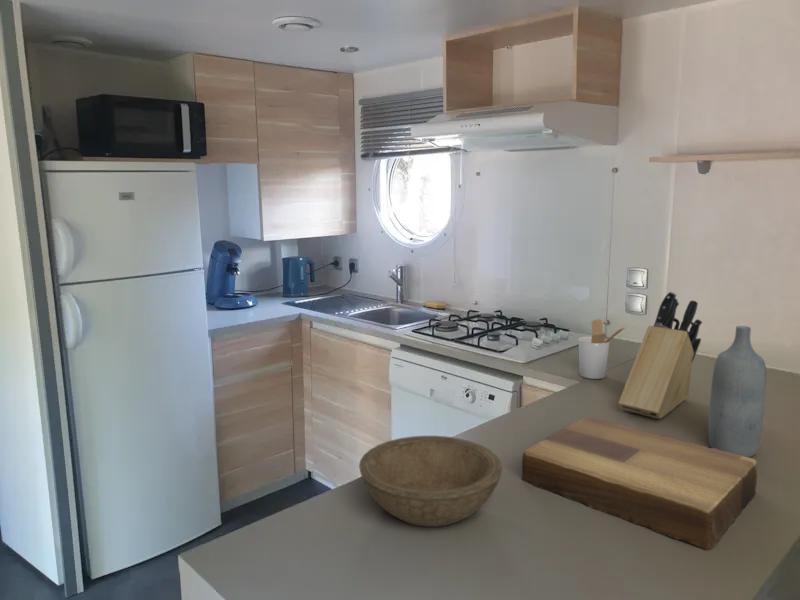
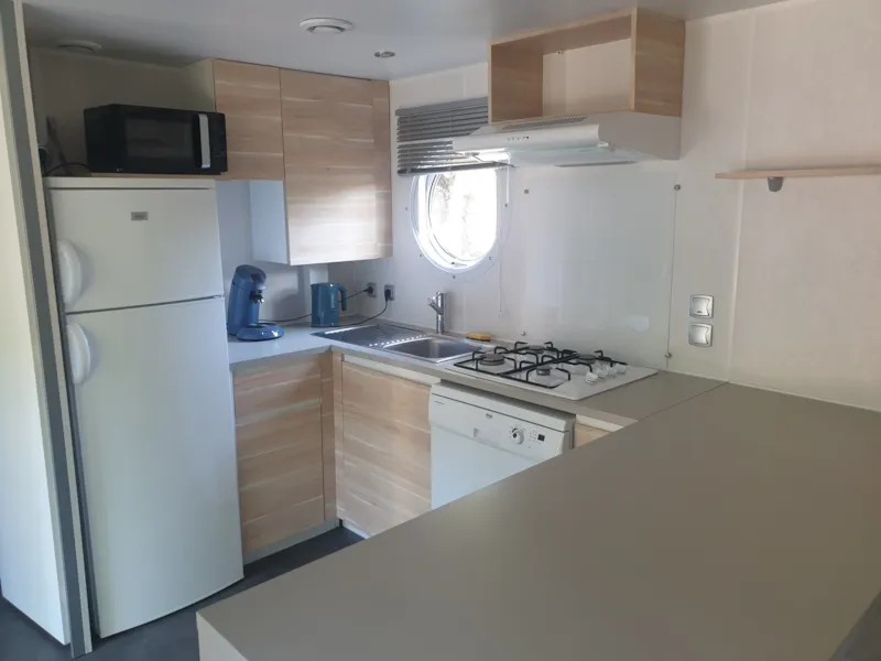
- bowl (430, 483)
- knife block (663, 350)
- cutting board (637, 469)
- bottle (737, 389)
- utensil holder (601, 349)
